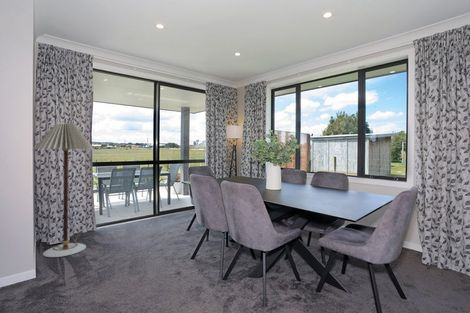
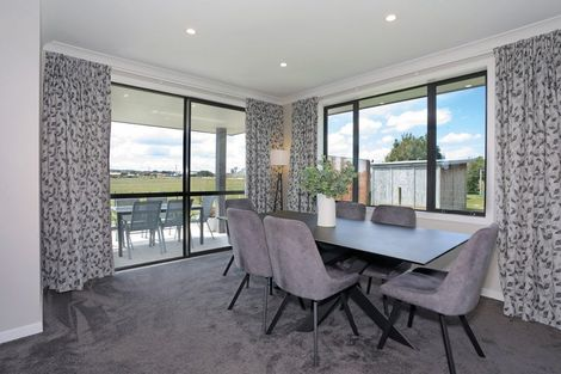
- floor lamp (65, 186)
